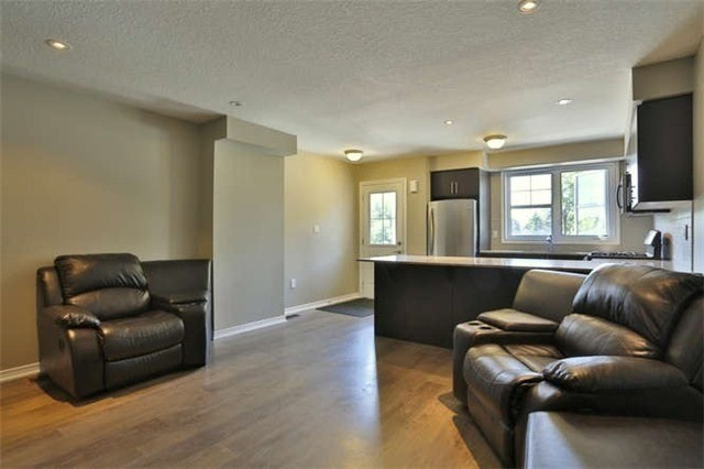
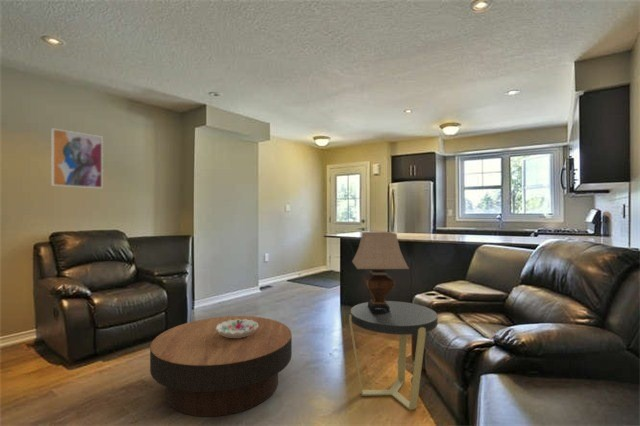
+ wall art (78, 159)
+ side table (399, 352)
+ coffee table (224, 360)
+ decorative bowl (237, 329)
+ table lamp (378, 270)
